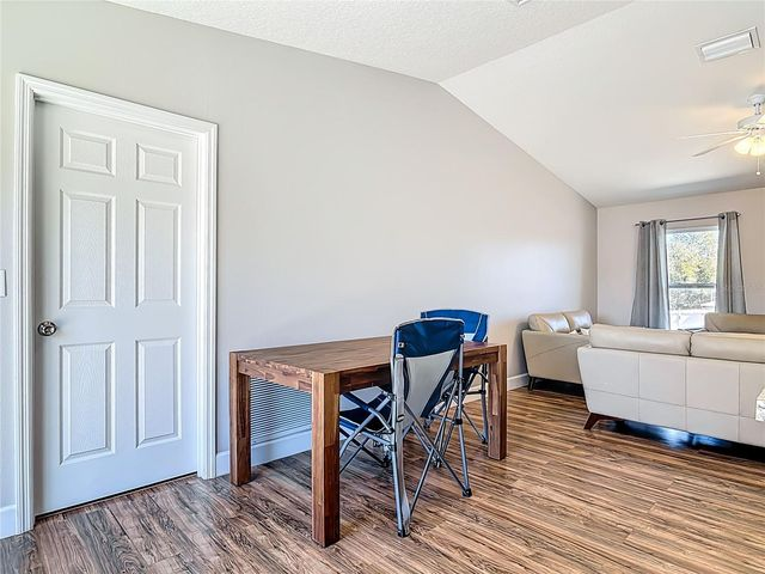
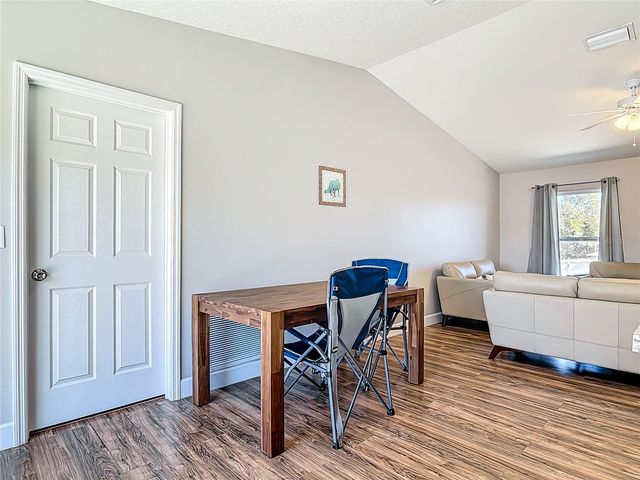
+ wall art (332, 187)
